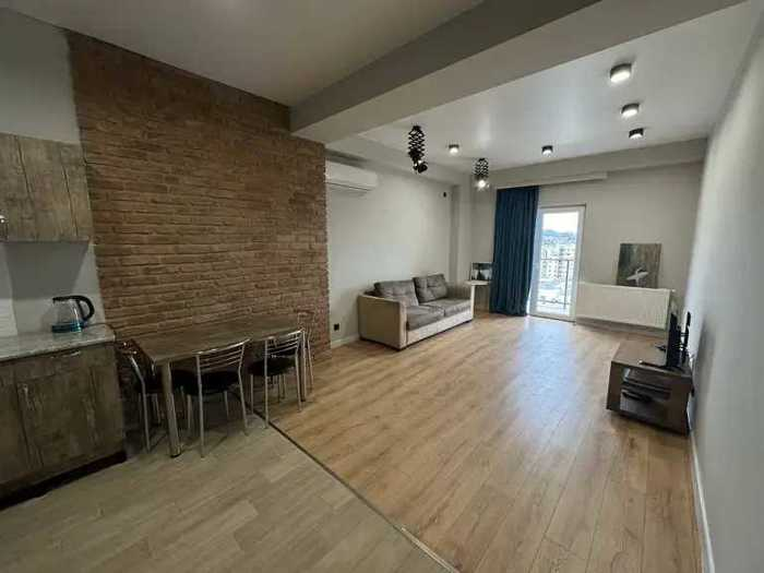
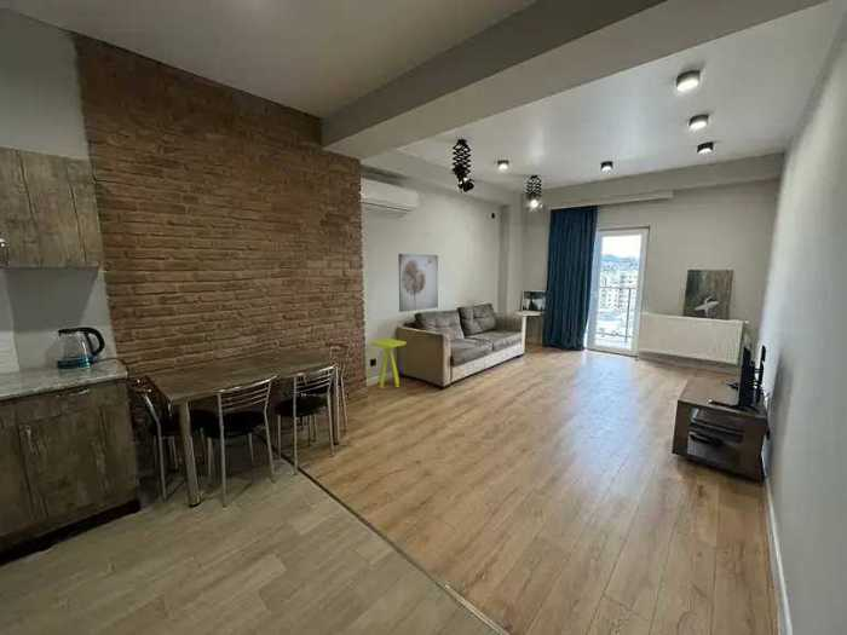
+ side table (391, 362)
+ wall art (419, 282)
